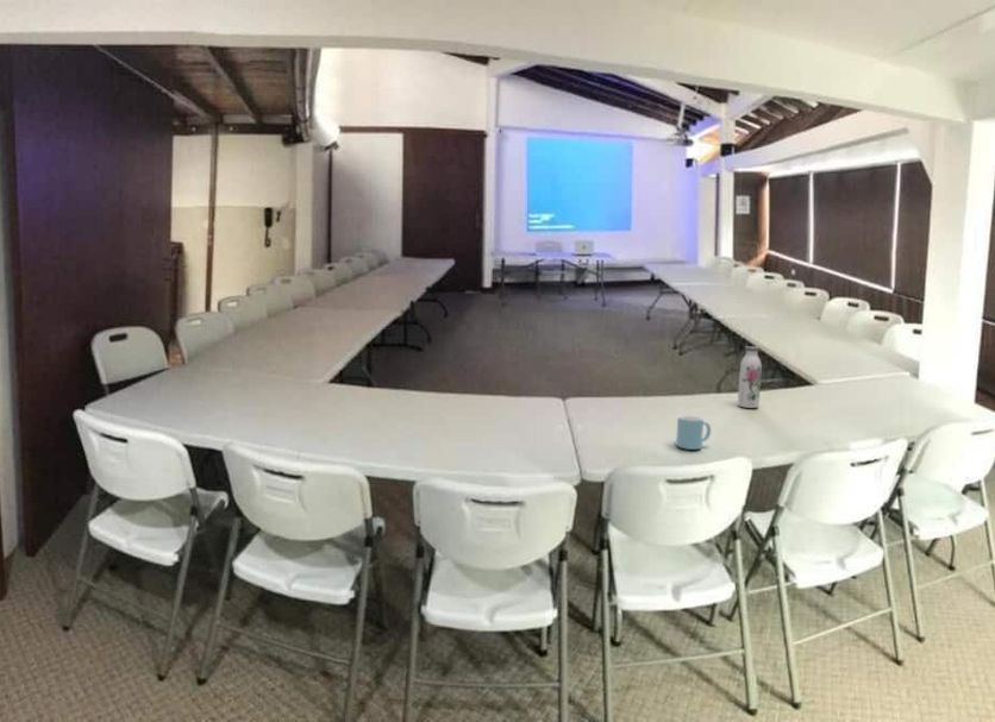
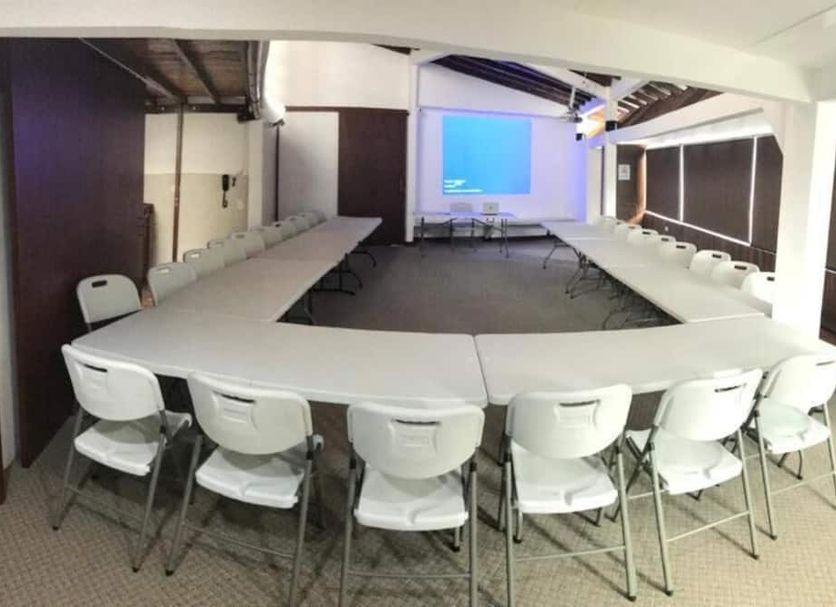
- water bottle (750, 376)
- mug (694, 432)
